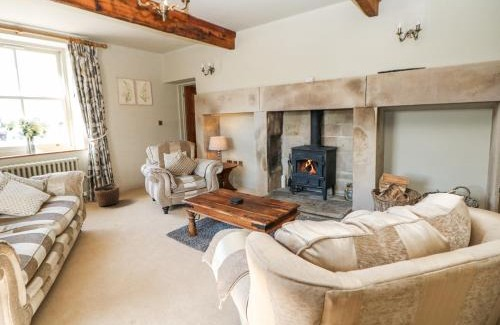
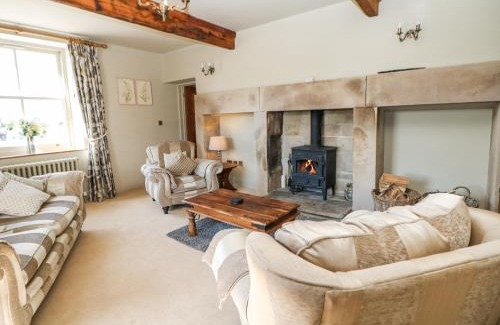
- basket (107, 194)
